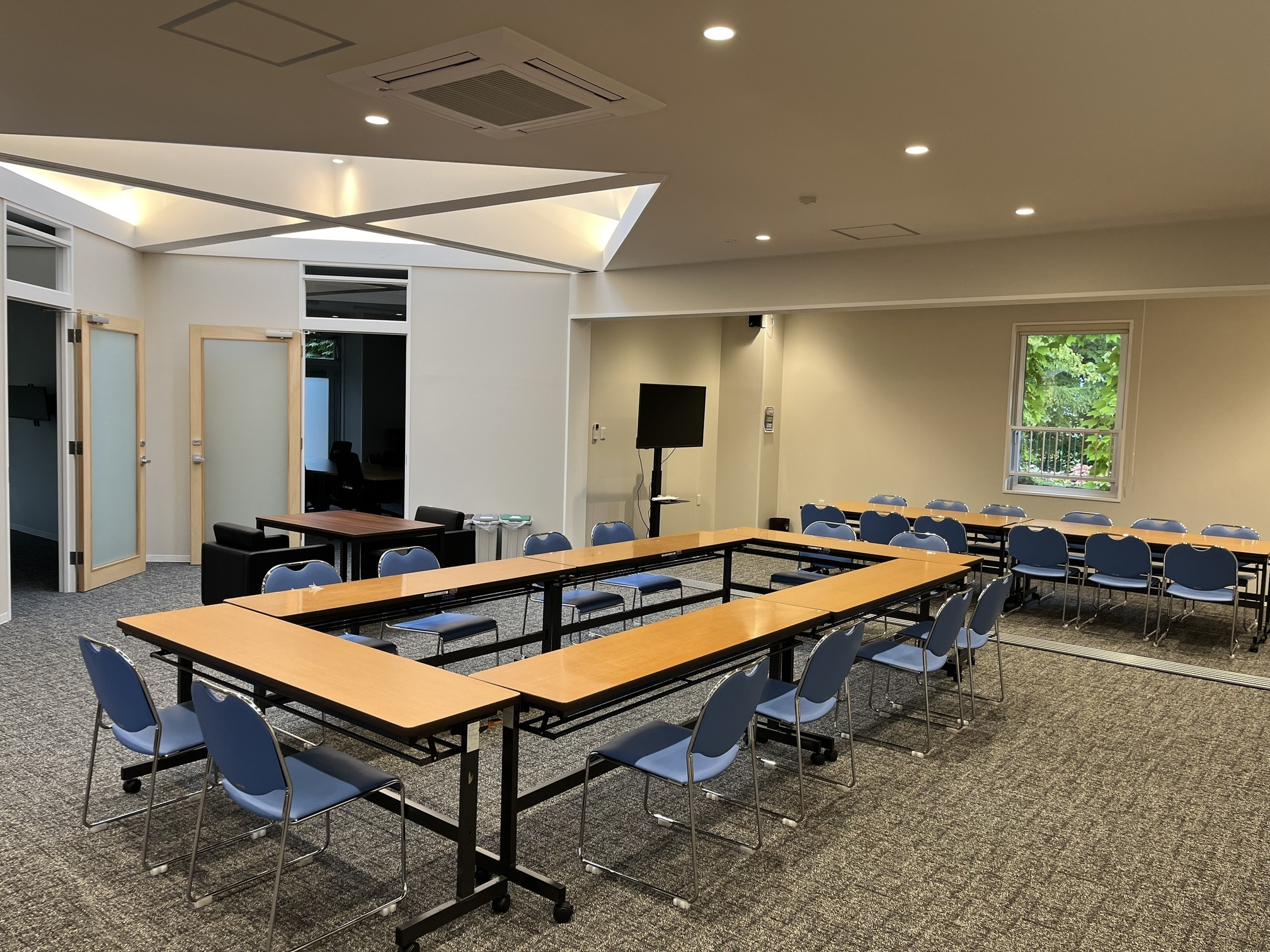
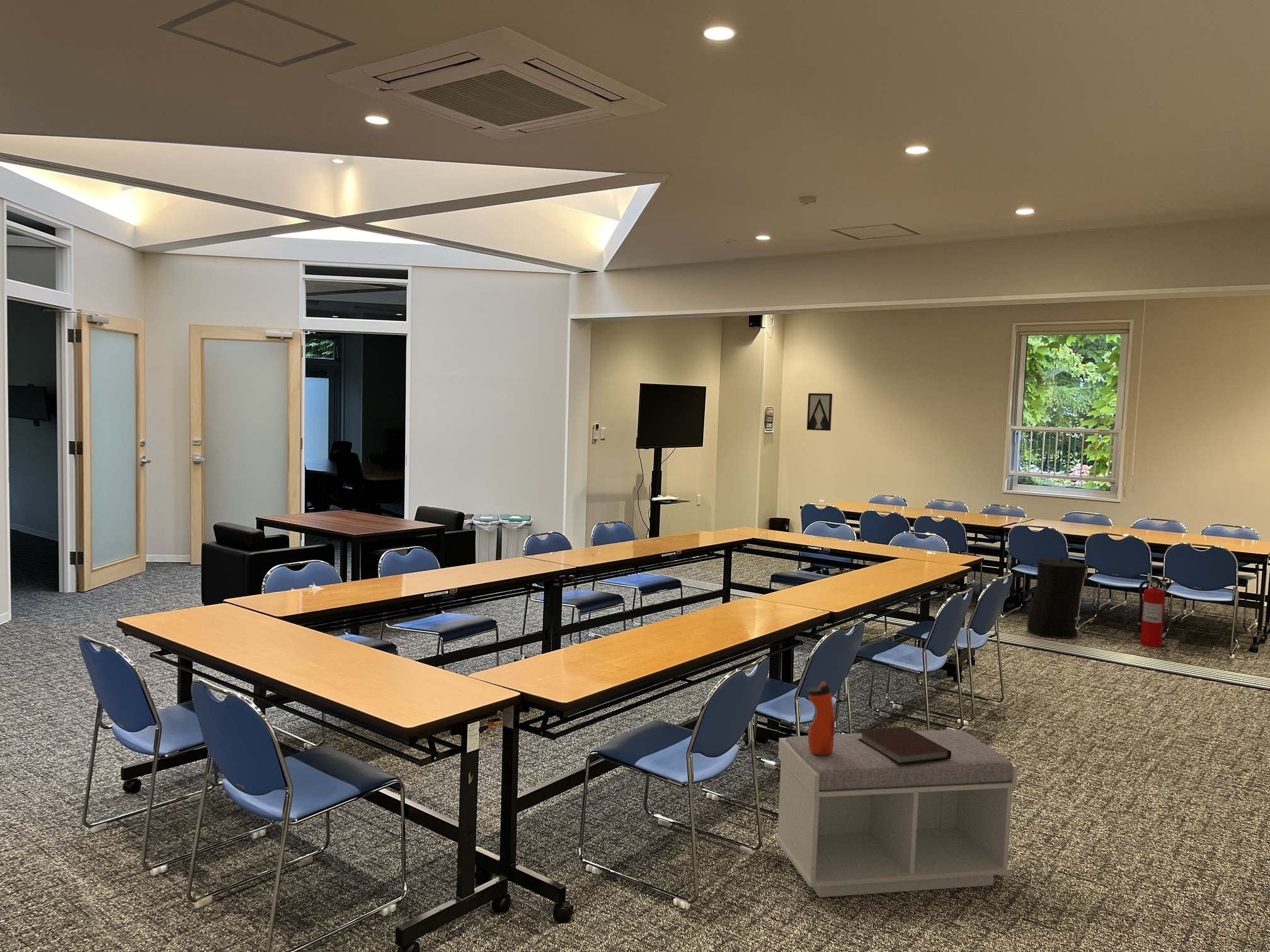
+ fire extinguisher (1152, 611)
+ trash can (1056, 594)
+ wall art (819, 412)
+ water bottle (823, 716)
+ notebook (903, 744)
+ bench (892, 808)
